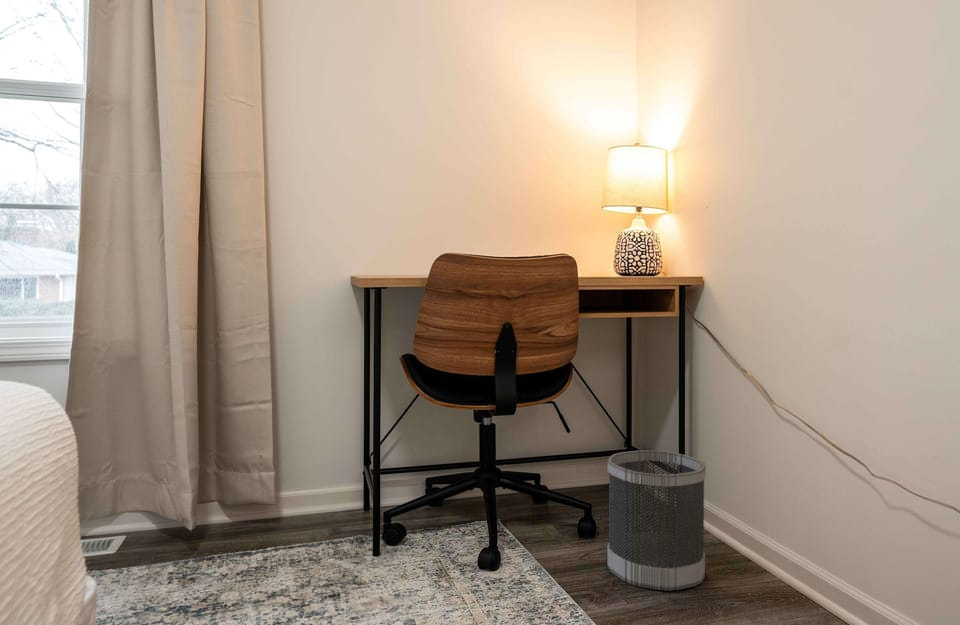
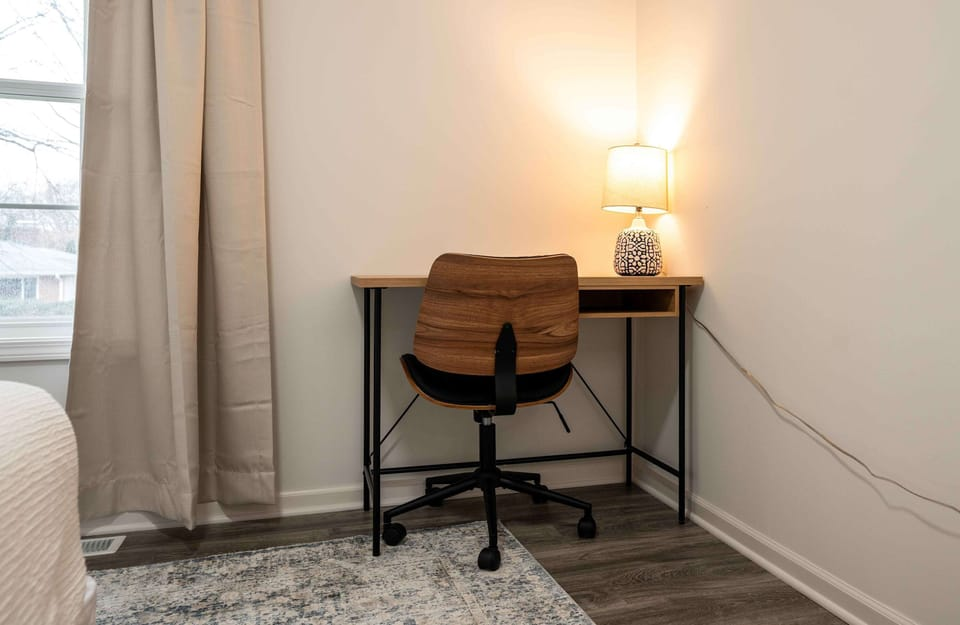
- wastebasket (655, 515)
